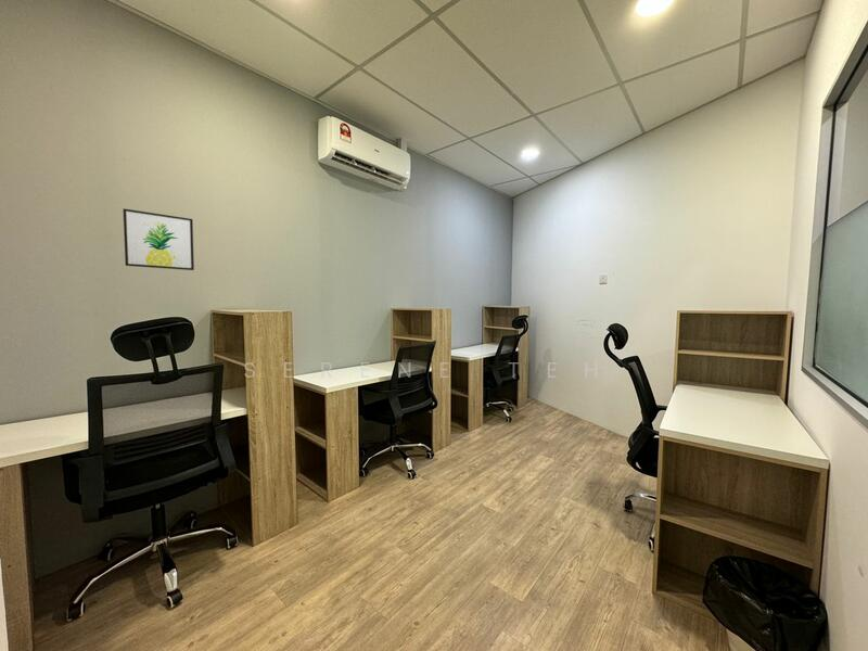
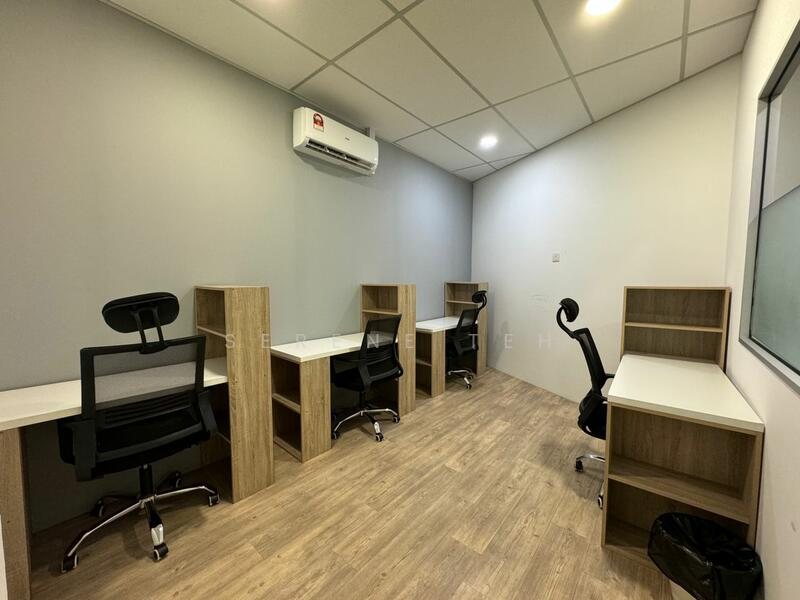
- wall art (159, 241)
